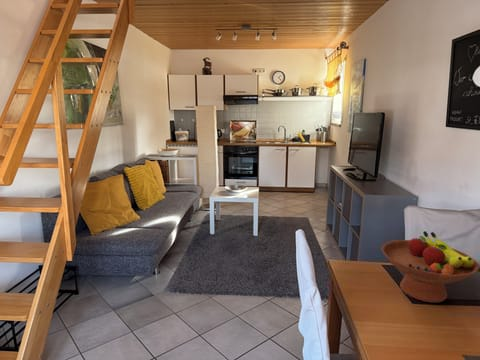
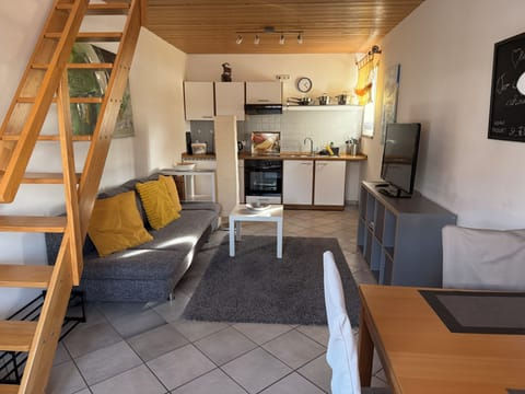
- fruit bowl (425, 266)
